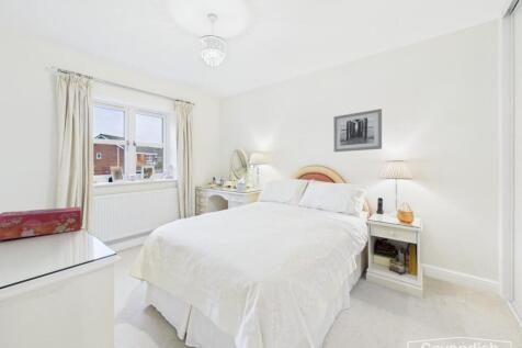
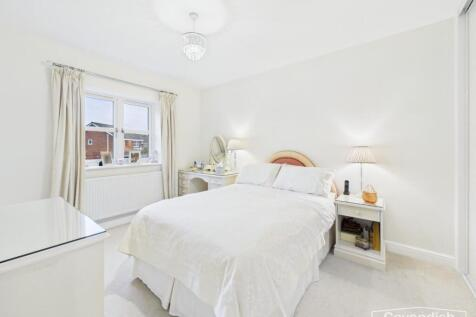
- wall art (355, 132)
- tissue box (43, 221)
